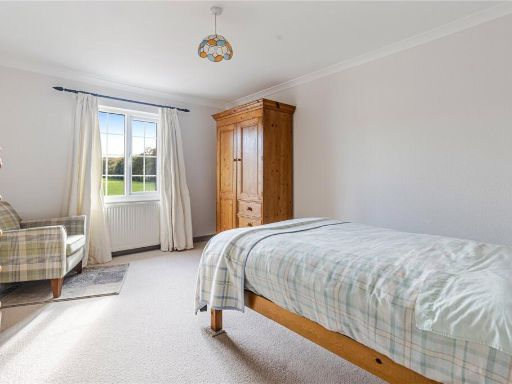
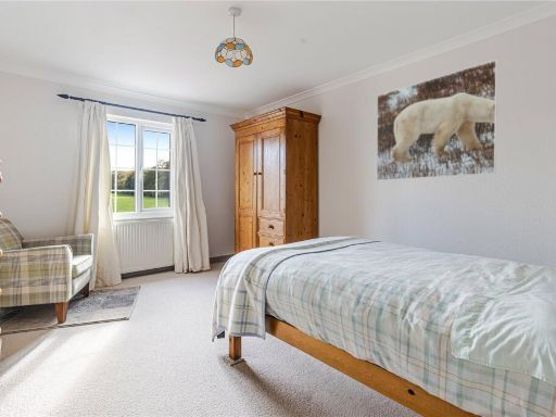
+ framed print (428, 128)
